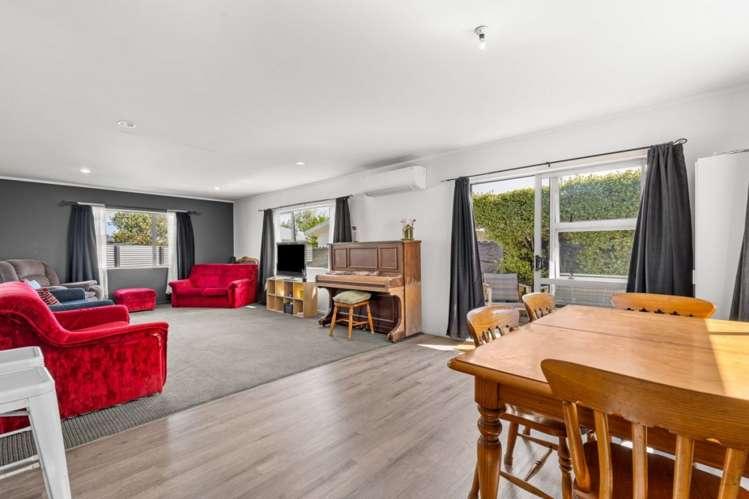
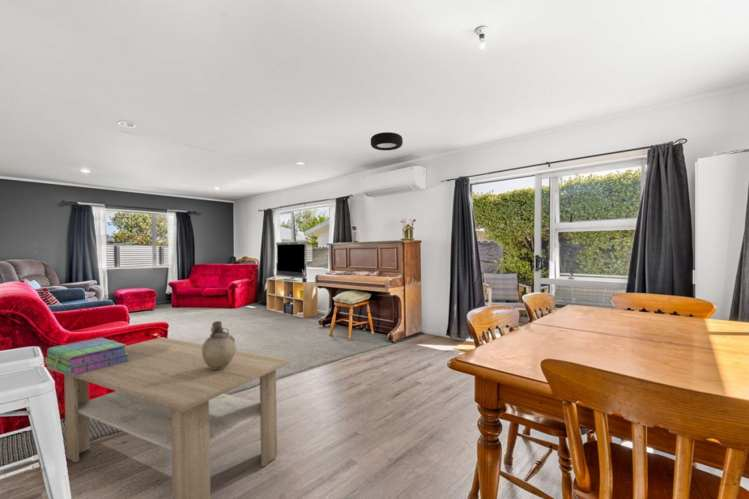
+ ceiling light (386, 141)
+ vase (219, 344)
+ stack of books (87, 354)
+ coffee table (170, 409)
